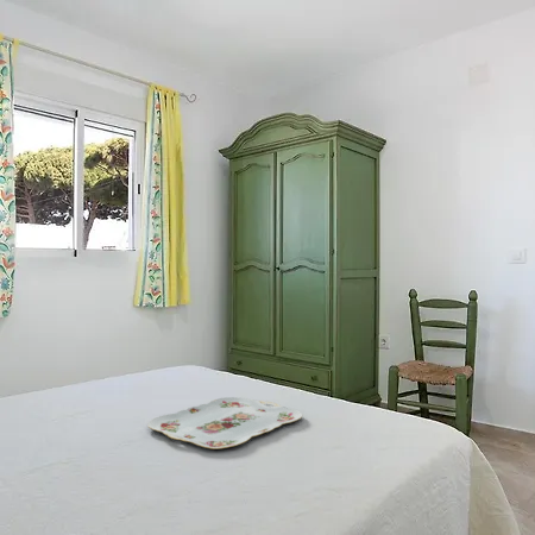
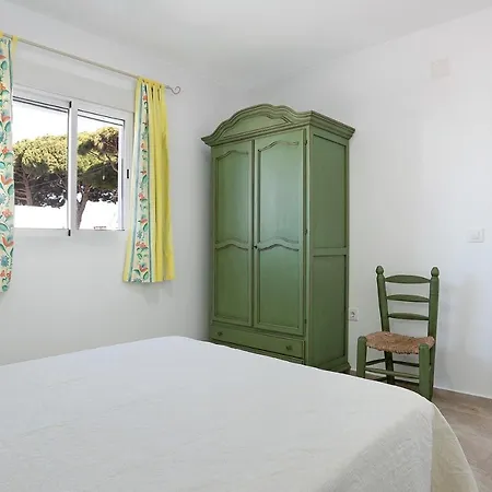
- serving tray (227, 420)
